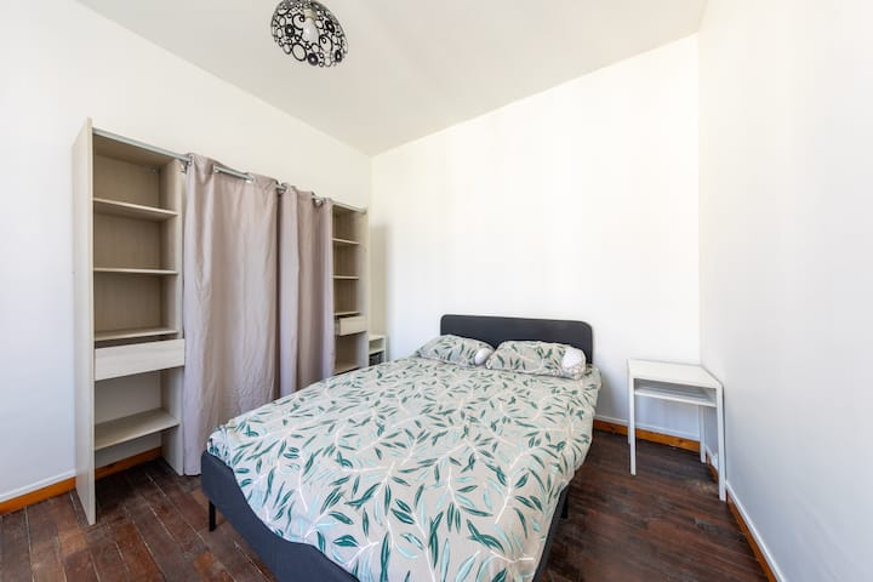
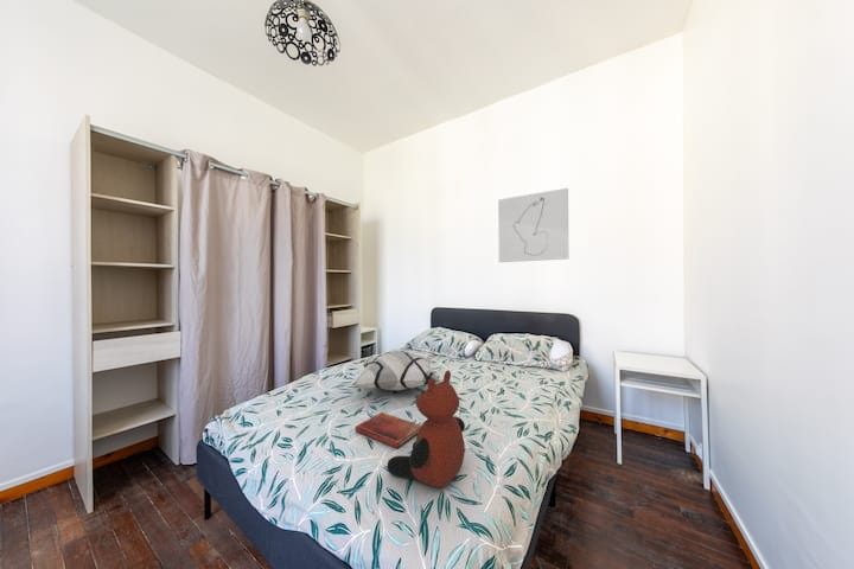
+ wall art (531, 228)
+ diary (388, 428)
+ decorative pillow (397, 370)
+ teddy bear (427, 422)
